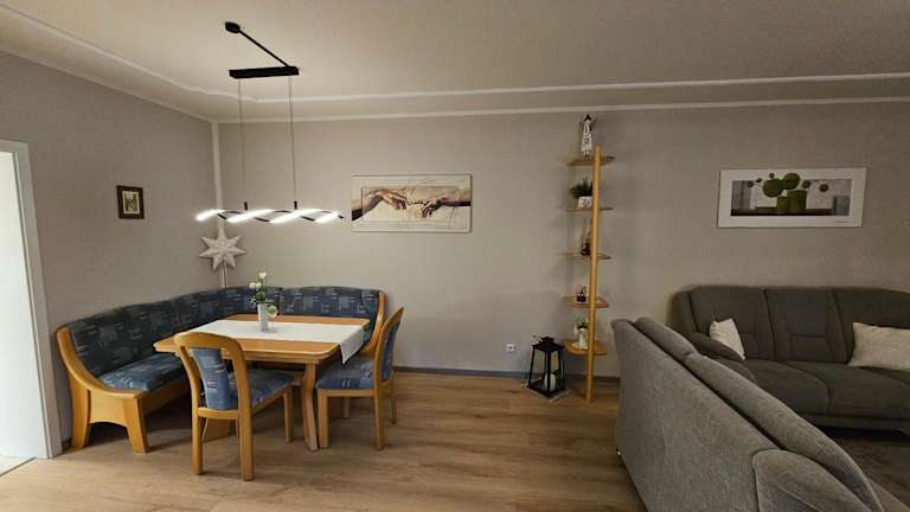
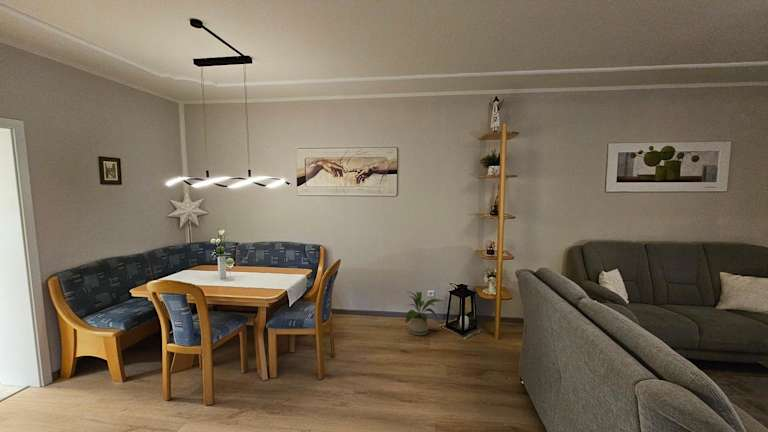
+ house plant (424, 311)
